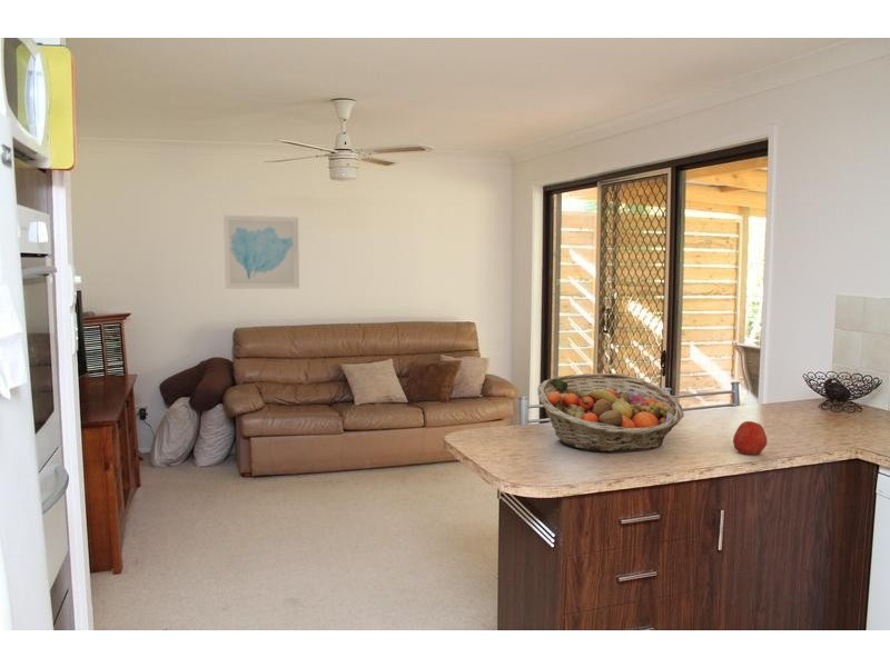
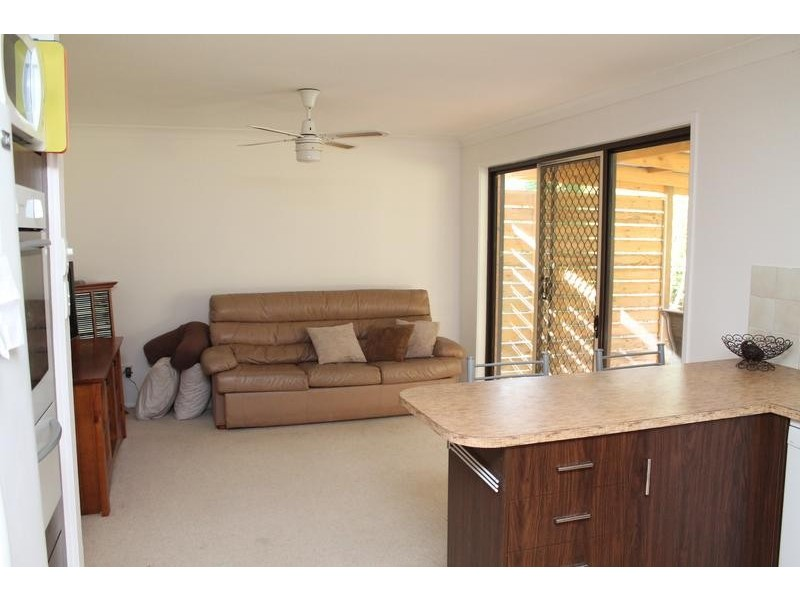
- apple (750, 436)
- fruit basket (609, 410)
- wall art (261, 252)
